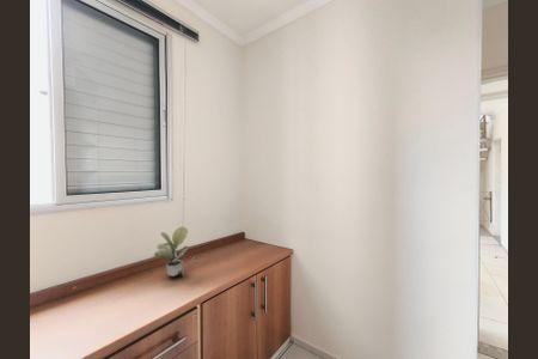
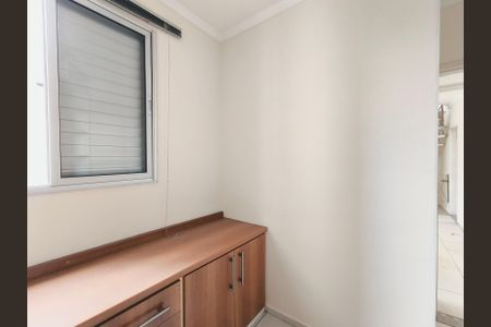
- potted plant (170, 254)
